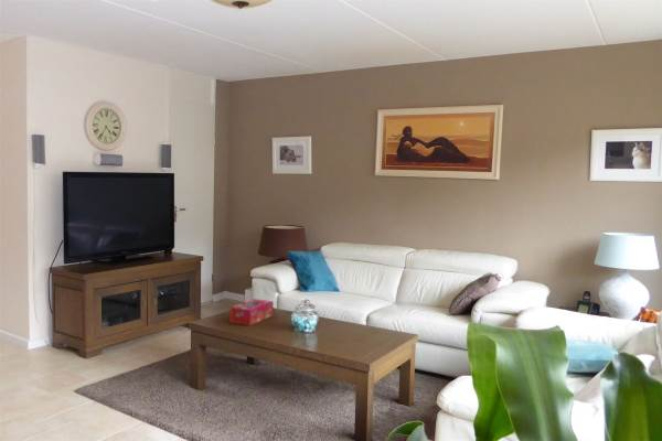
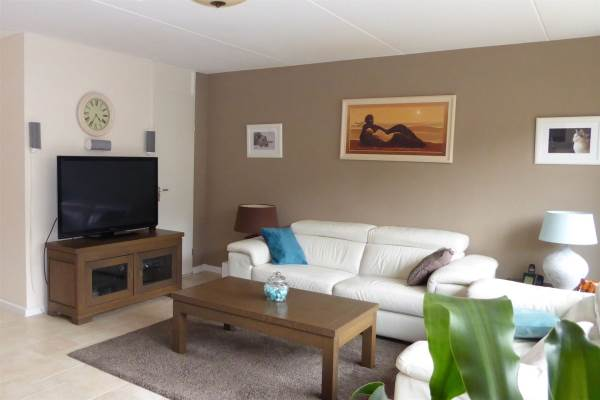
- tissue box (252, 311)
